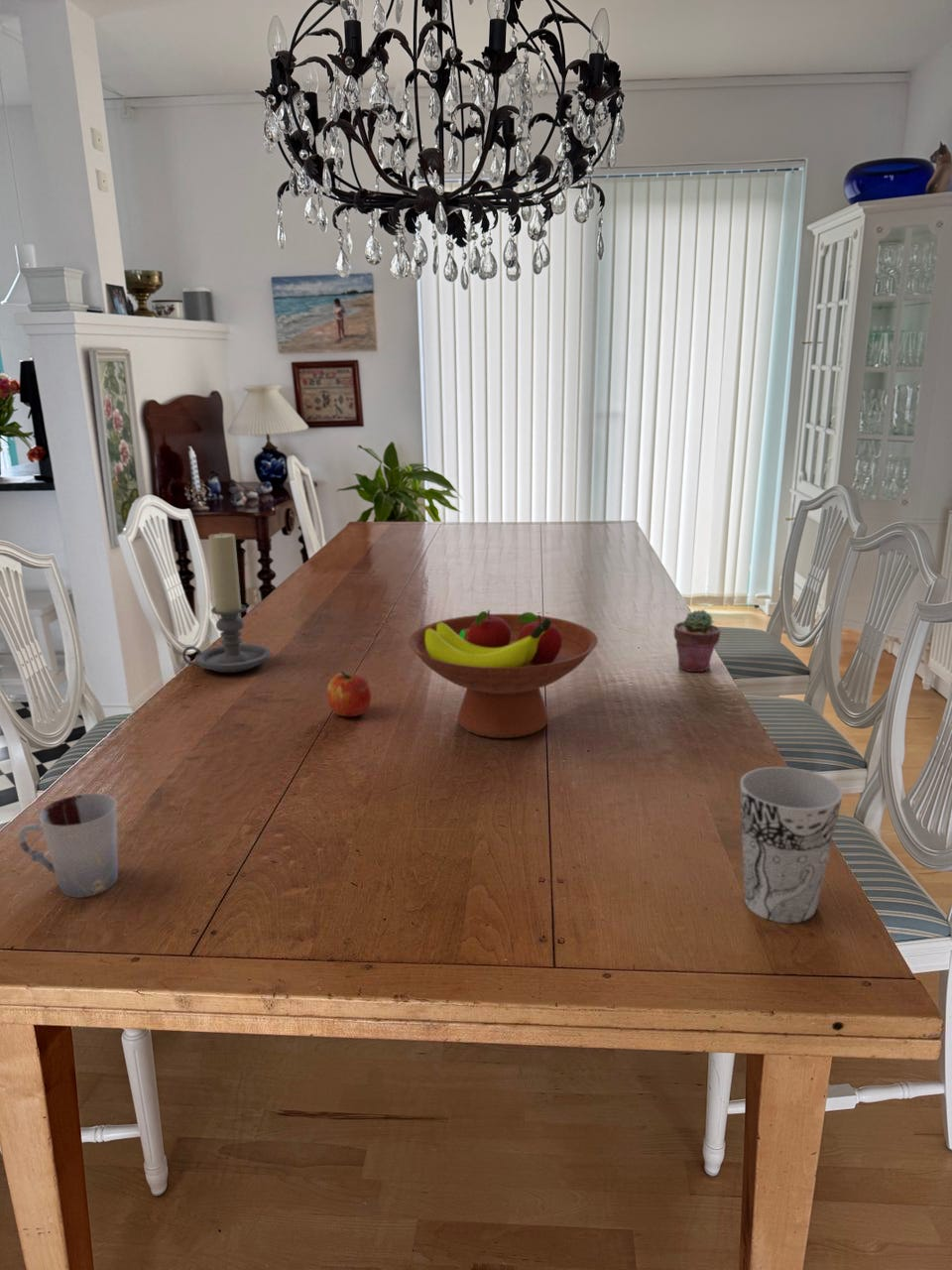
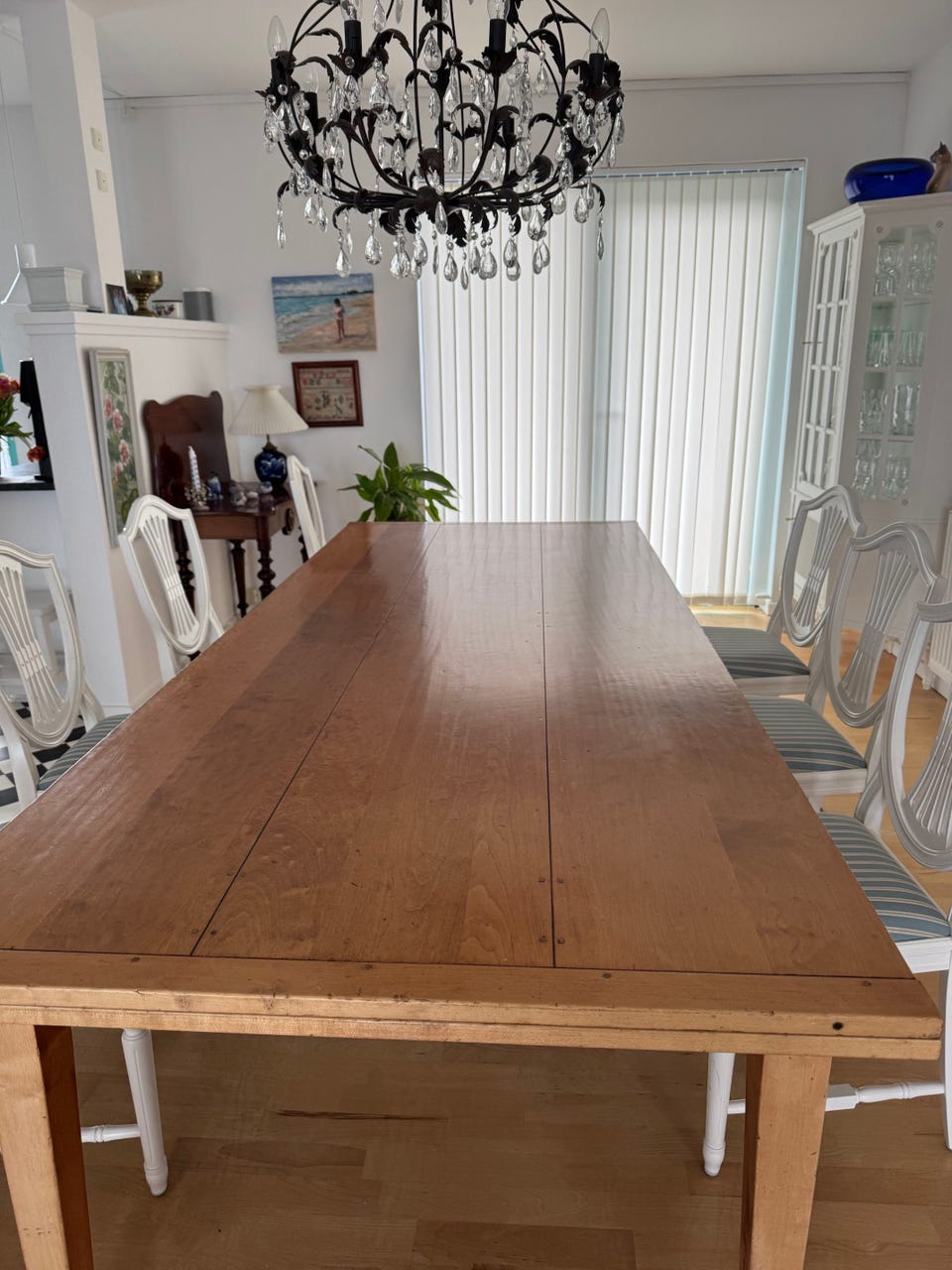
- potted succulent (696, 639)
- cup (69, 846)
- candle holder (220, 599)
- fruit bowl (503, 664)
- apple (349, 692)
- cup (784, 846)
